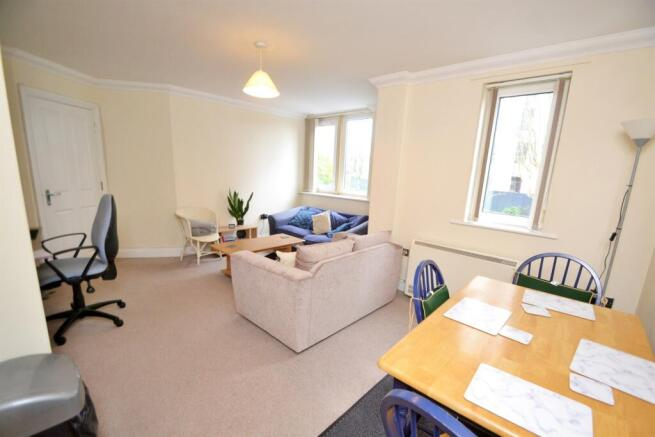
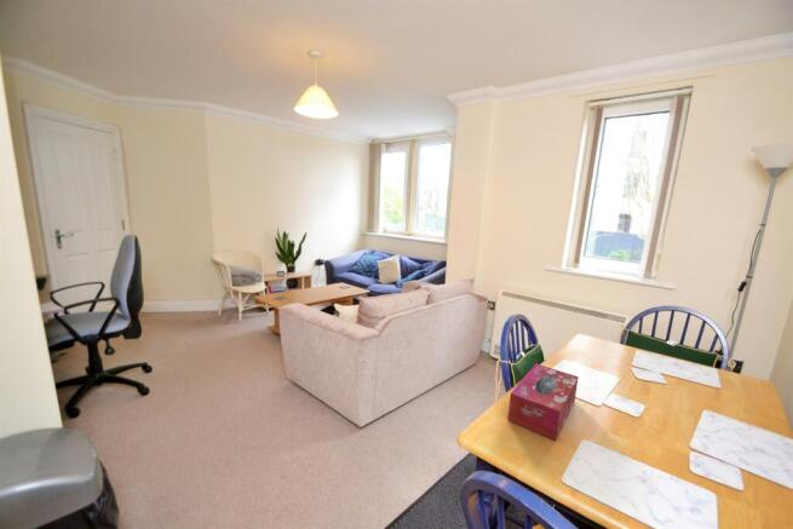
+ tissue box (544, 397)
